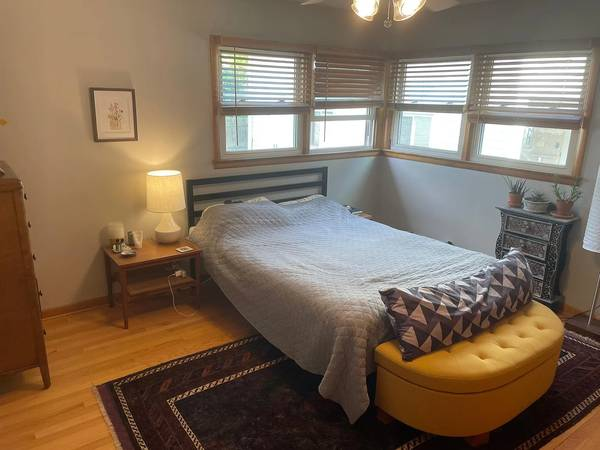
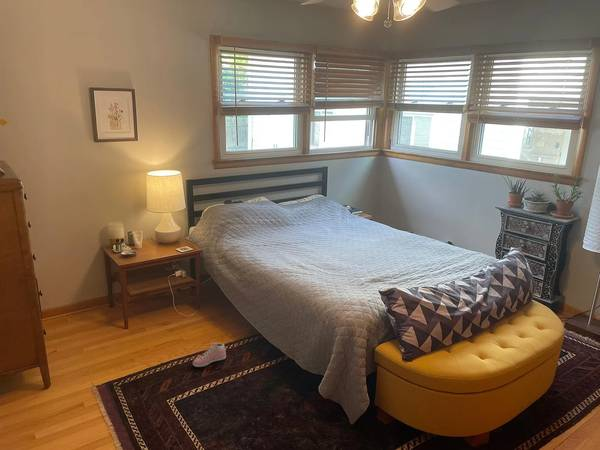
+ sneaker (209, 353)
